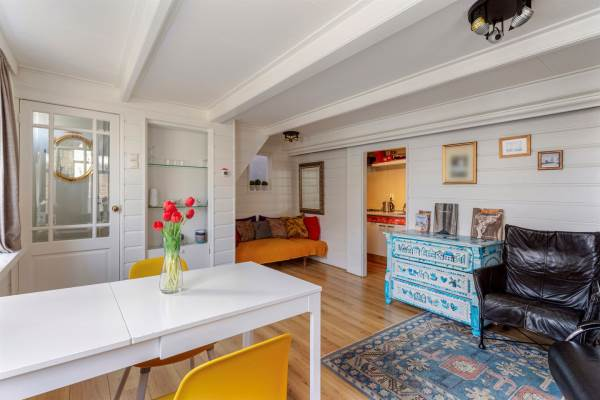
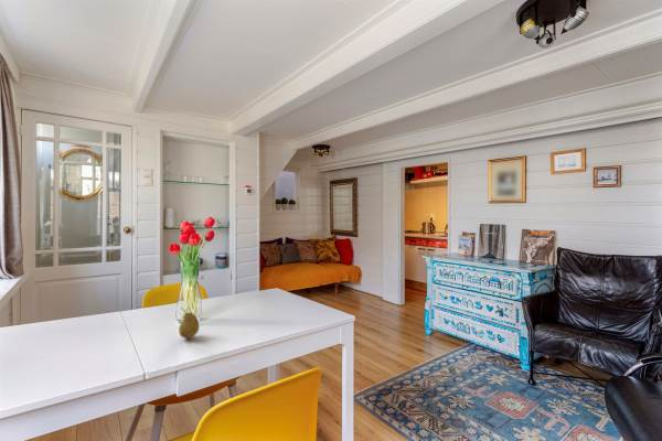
+ fruit (189, 323)
